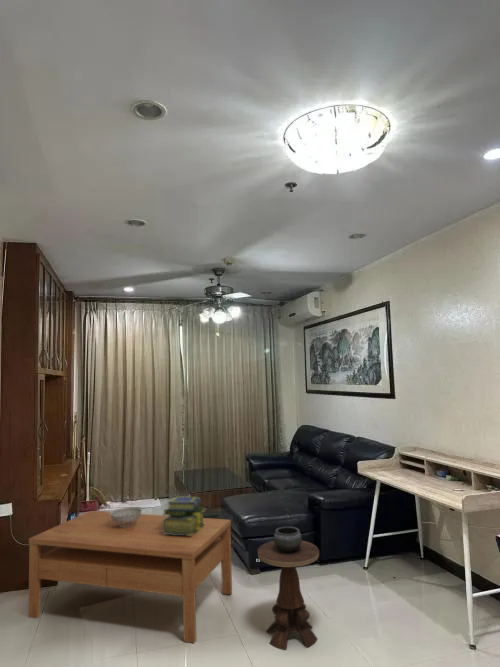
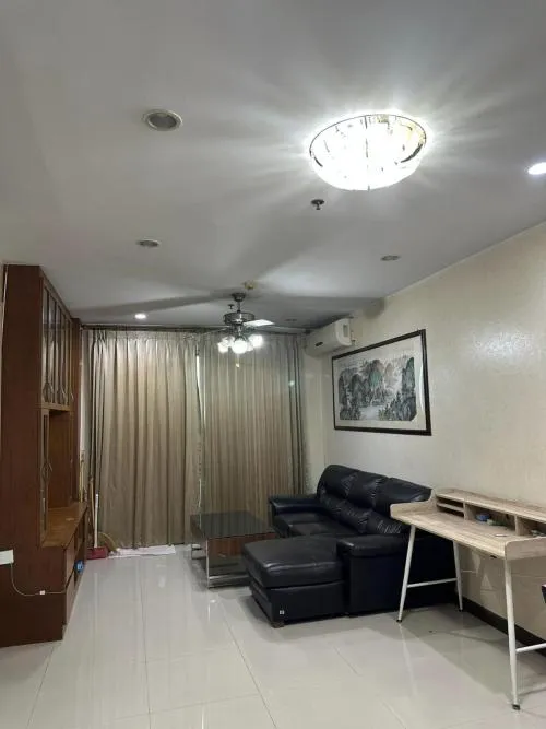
- coffee table (134, 566)
- decorative bowl (126, 518)
- stack of books (183, 513)
- side table (289, 582)
